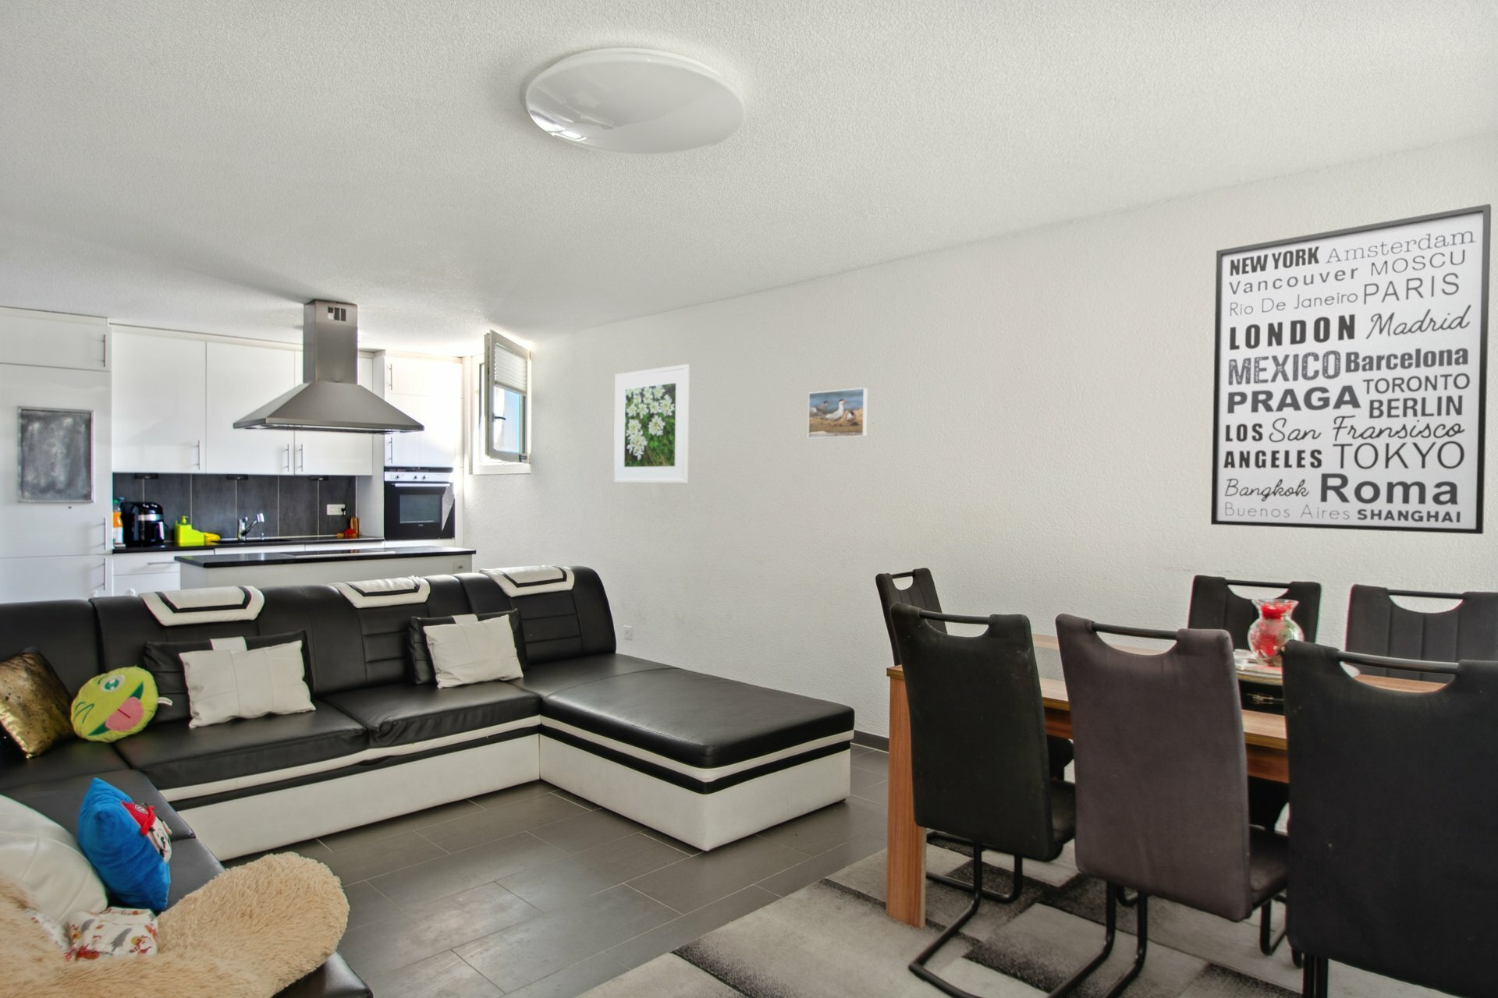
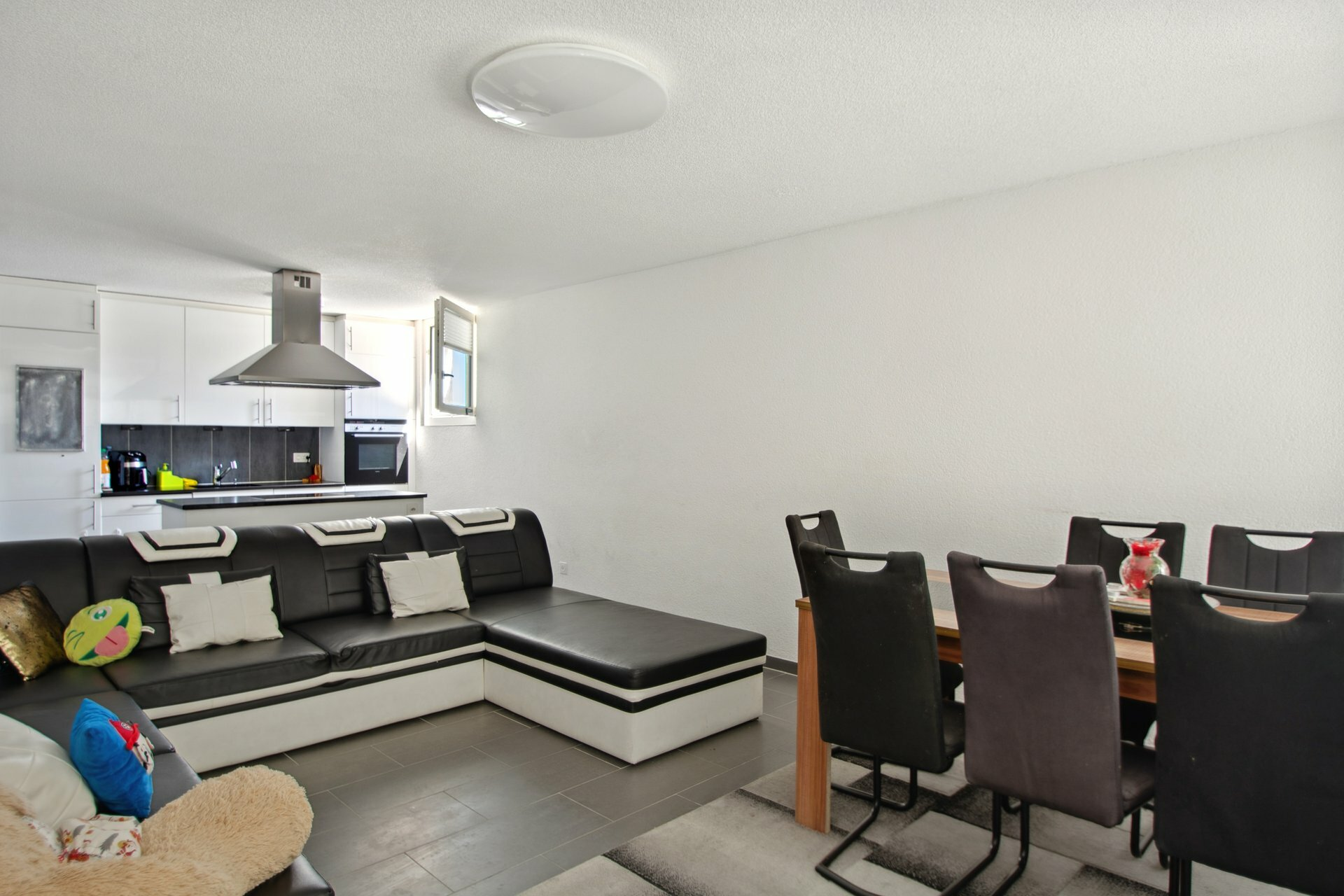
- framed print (649, 425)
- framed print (836, 414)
- wall art (1338, 380)
